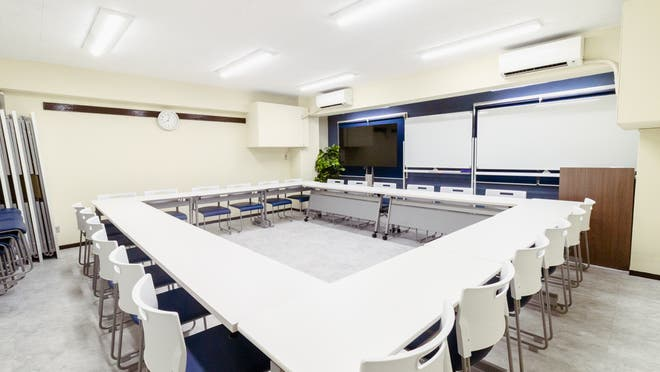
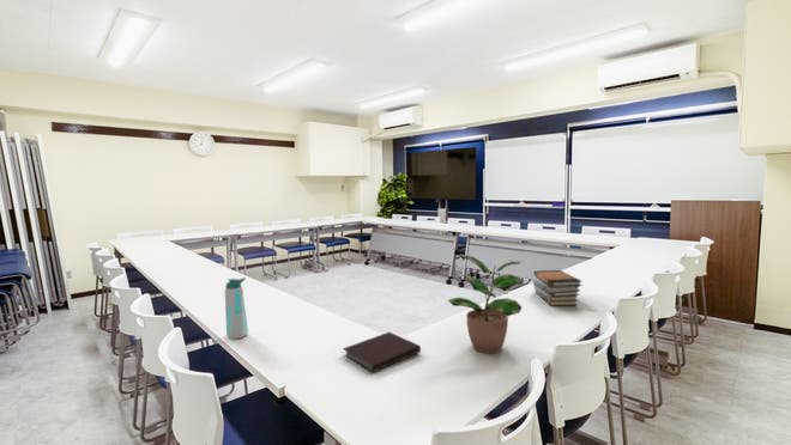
+ water bottle (236, 306)
+ notebook (381, 350)
+ potted plant (490, 303)
+ book stack (555, 286)
